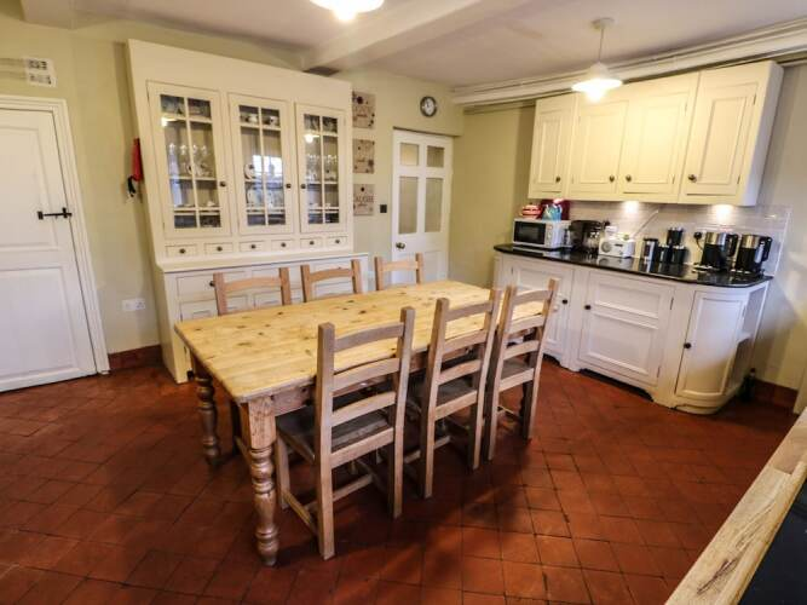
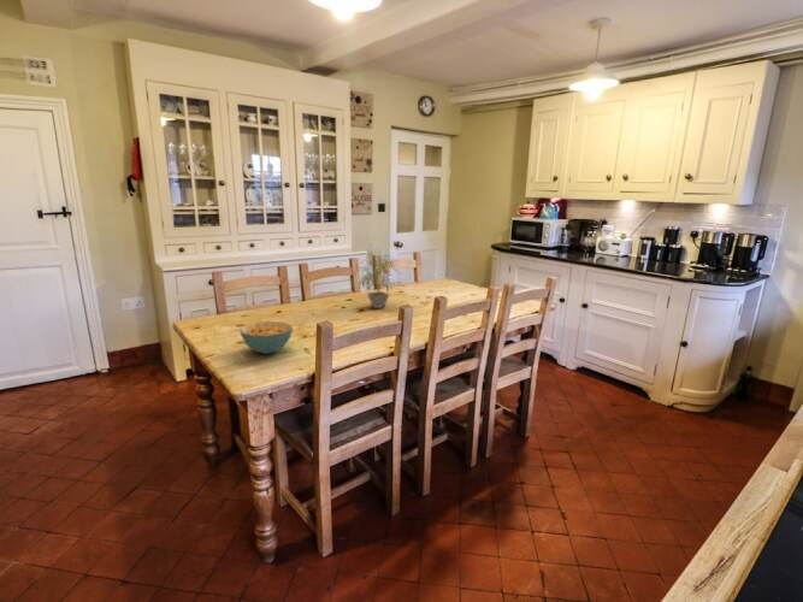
+ potted plant (377, 276)
+ cereal bowl (266, 340)
